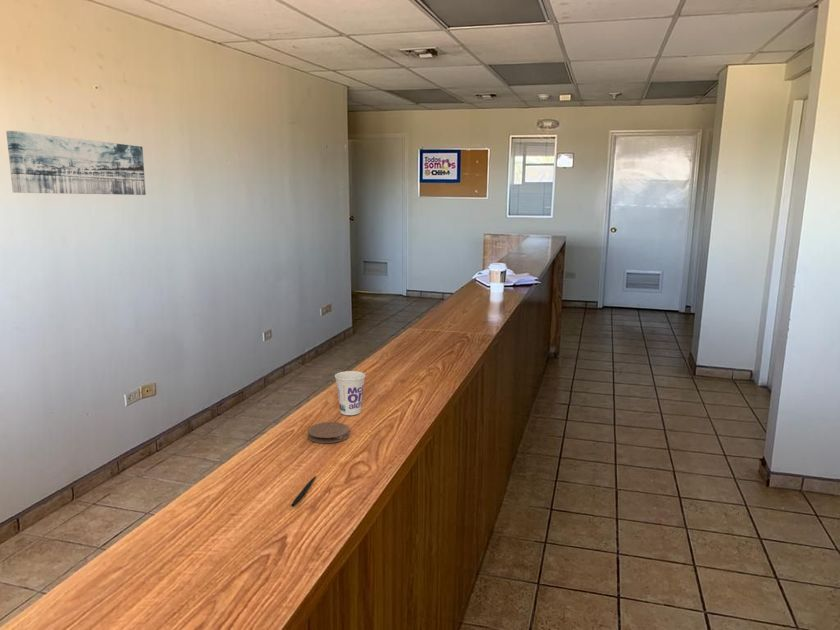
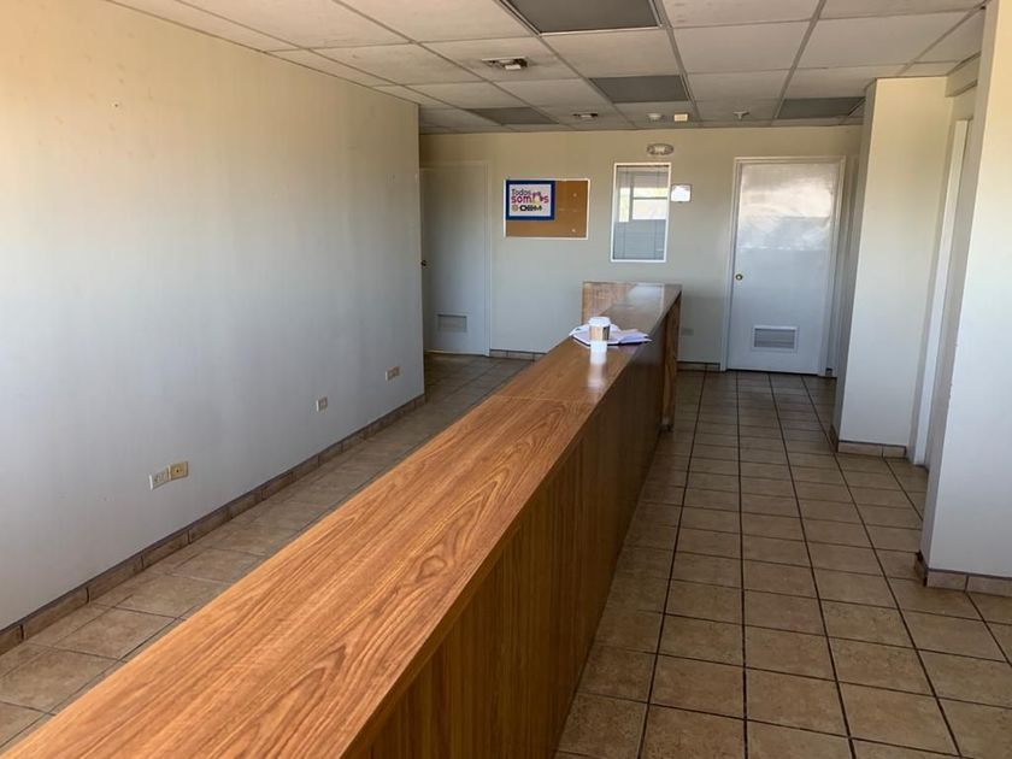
- cup (350, 393)
- pen (305, 489)
- coaster (328, 432)
- wall art (84, 167)
